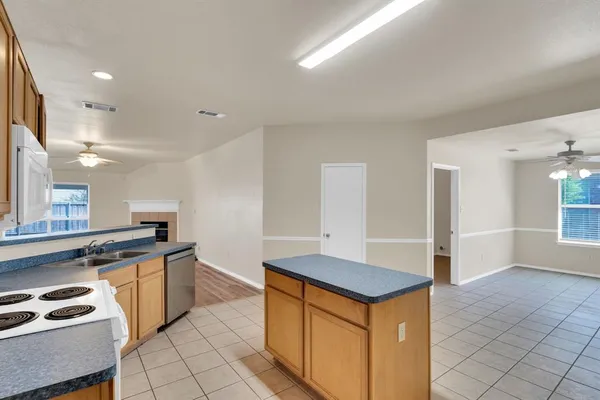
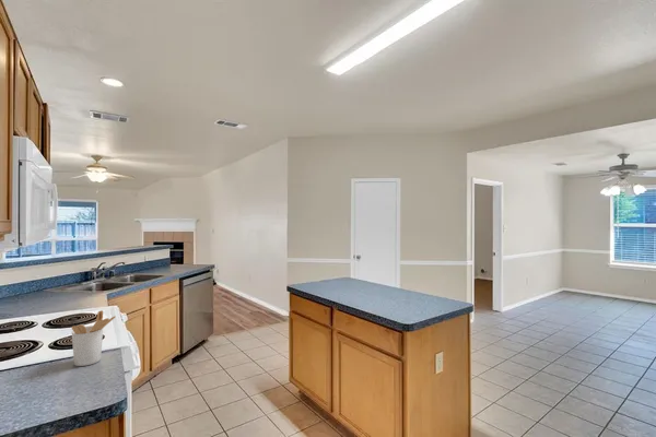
+ utensil holder (93, 338)
